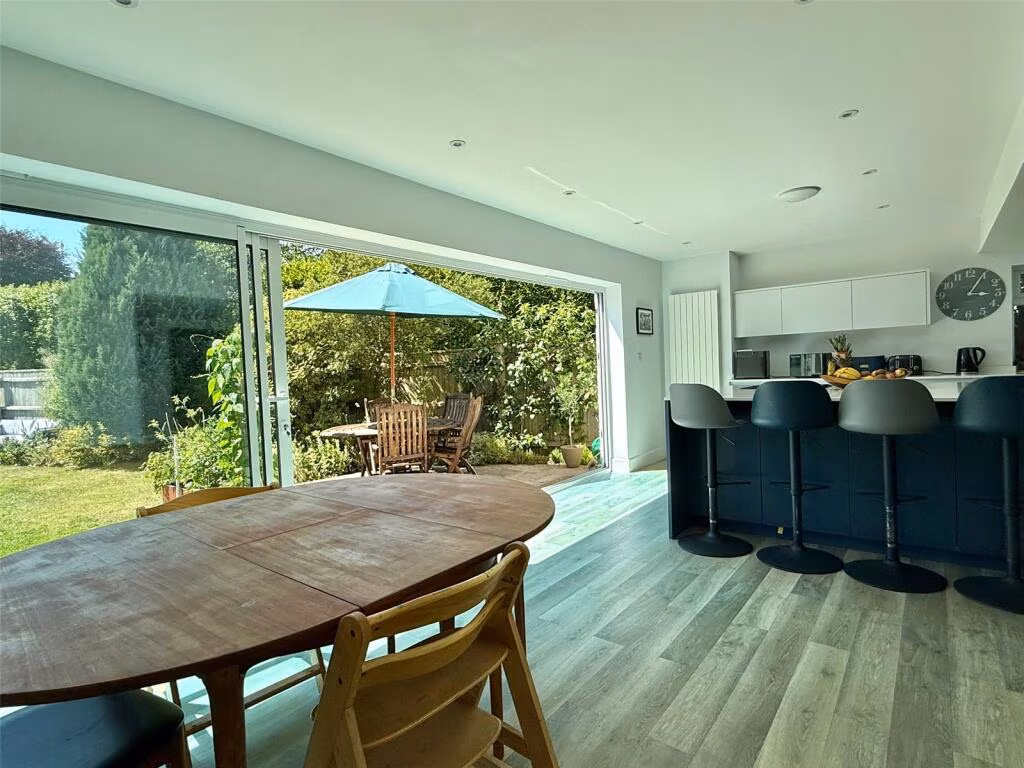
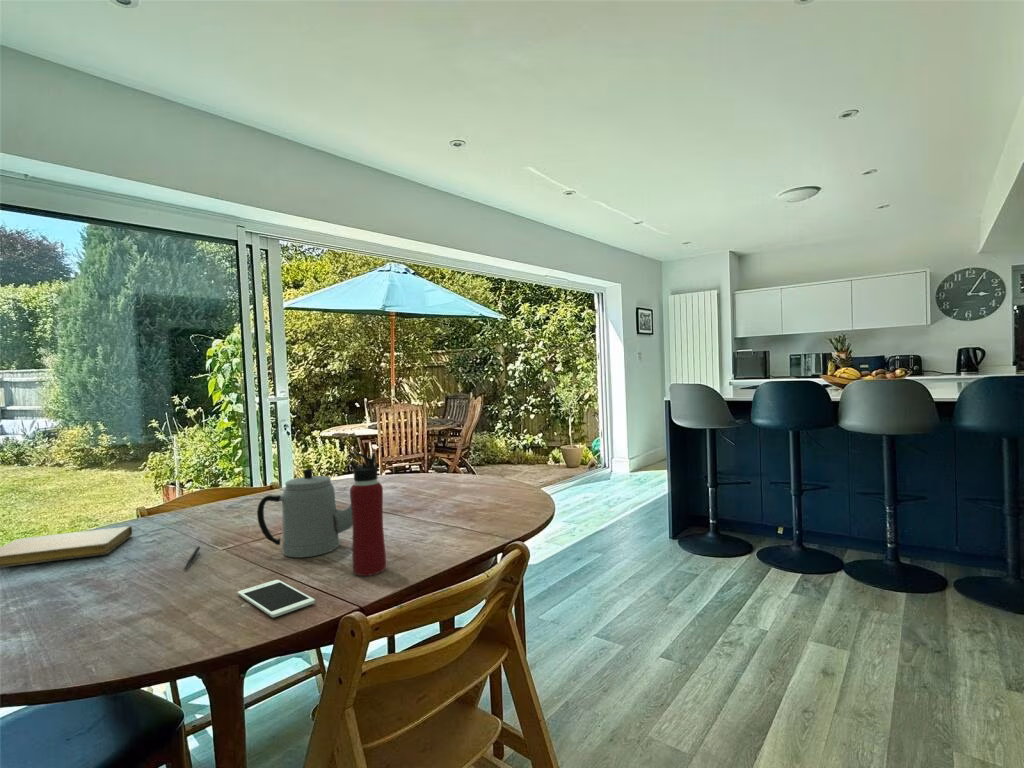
+ teapot (313, 508)
+ water bottle (367, 511)
+ cell phone (275, 597)
+ notebook (61, 545)
+ pen (191, 557)
